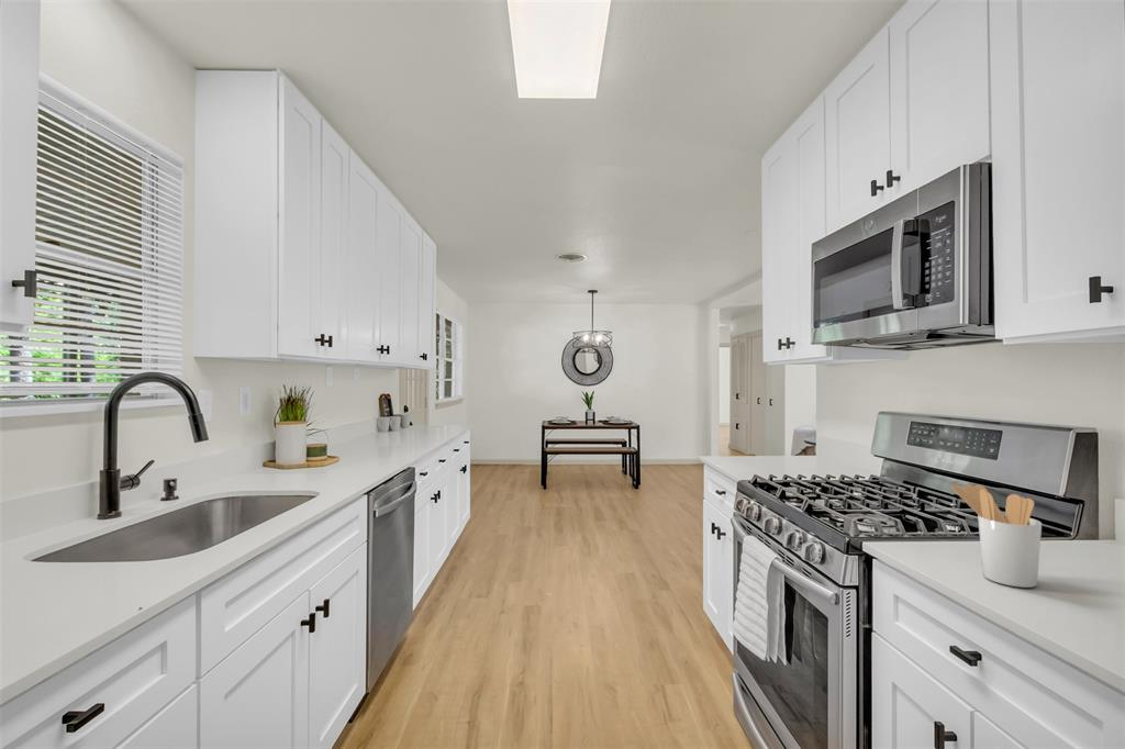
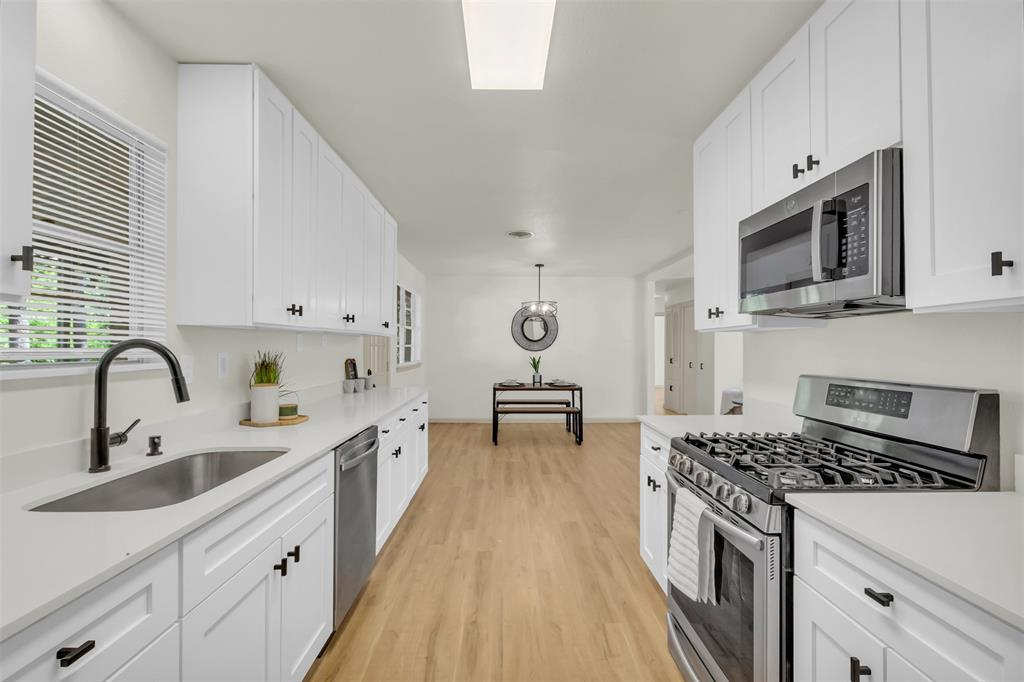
- utensil holder (995, 530)
